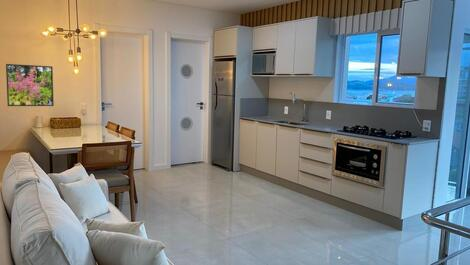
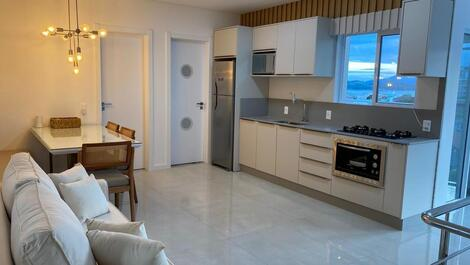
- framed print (30, 85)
